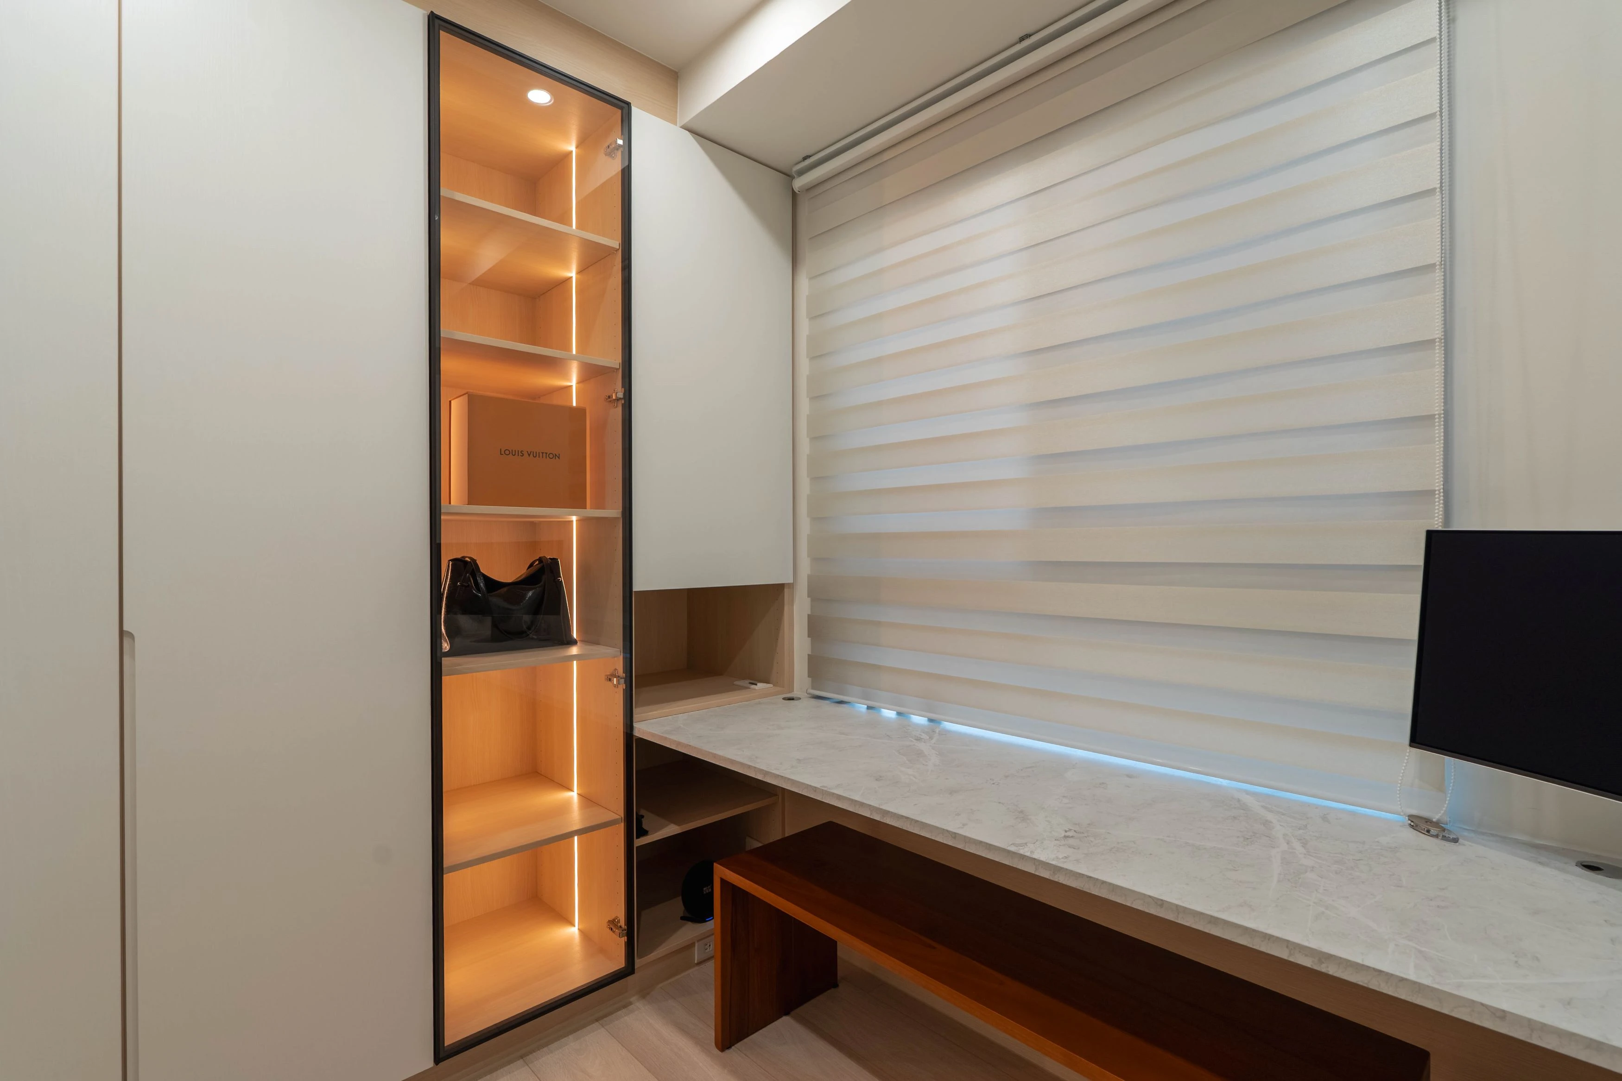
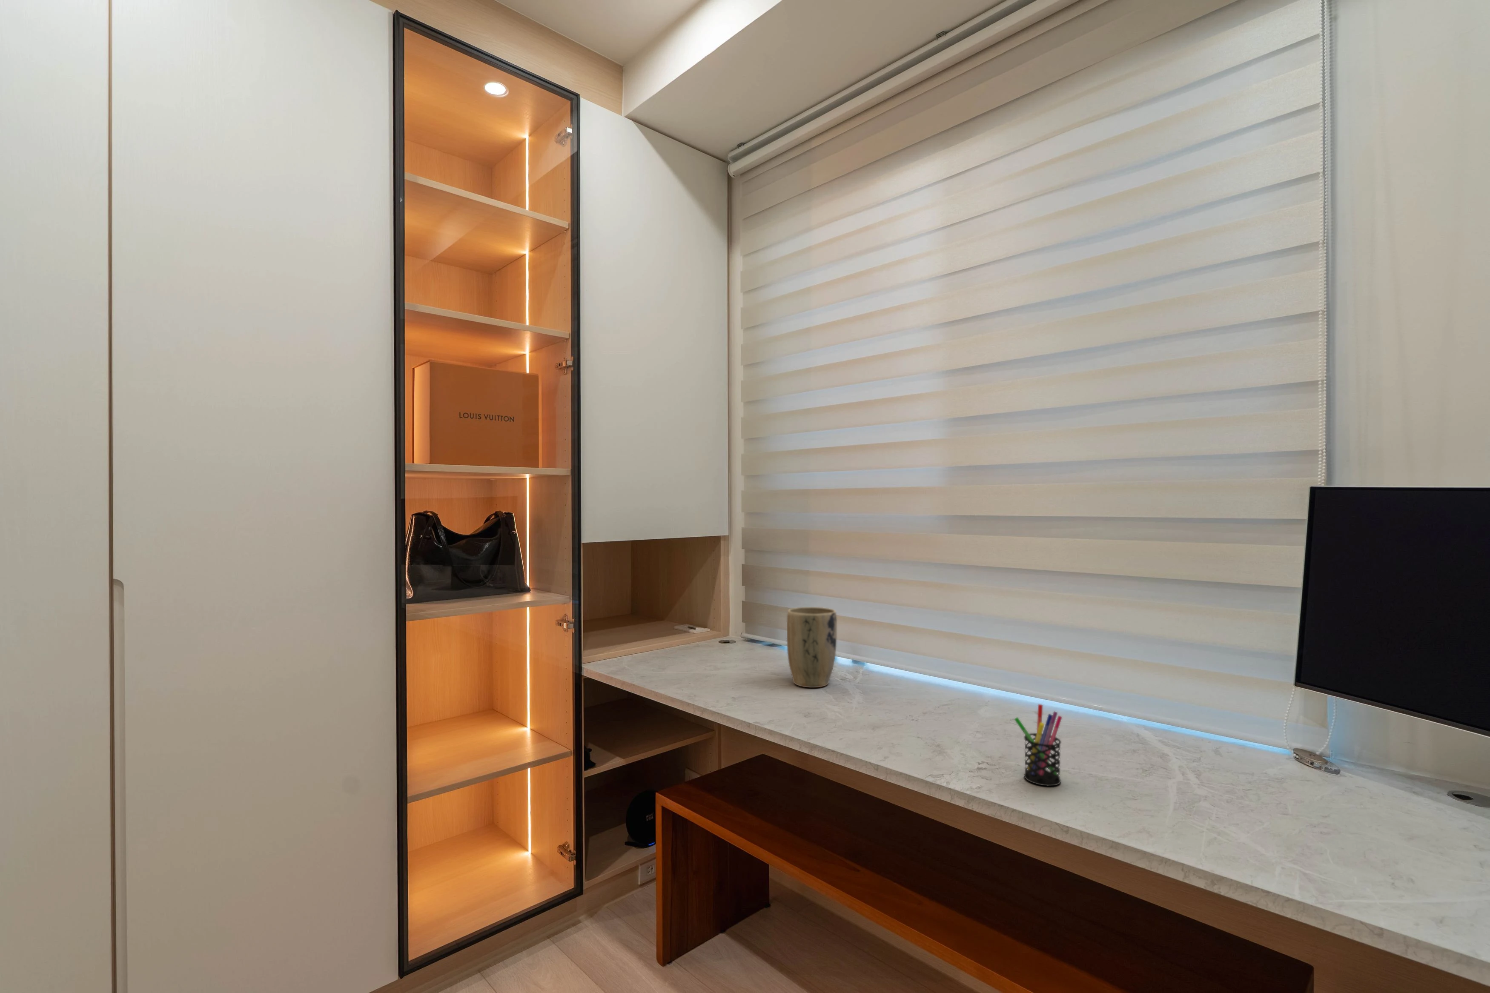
+ plant pot (812, 646)
+ pen holder (1038, 743)
